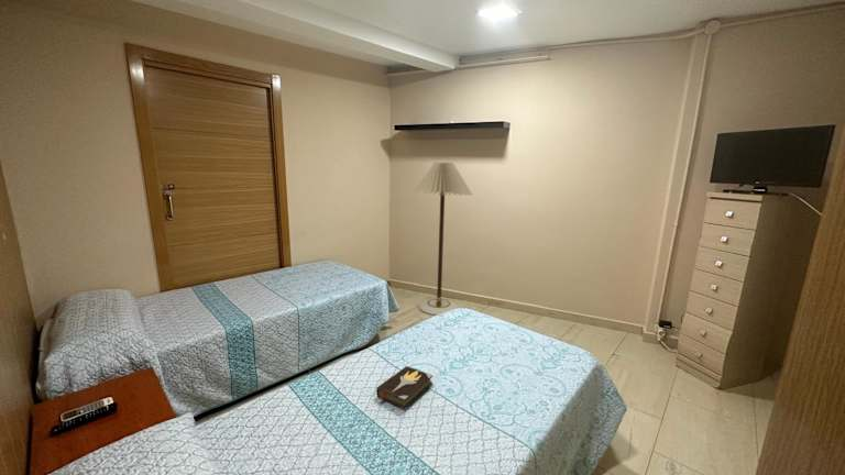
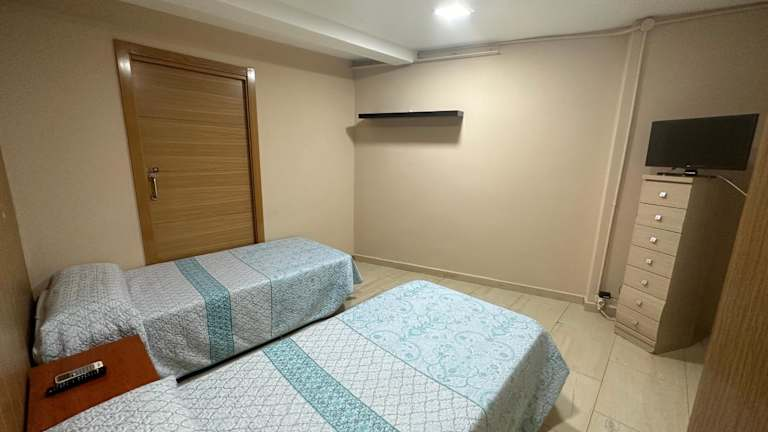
- hardback book (405, 385)
- floor lamp (440, 238)
